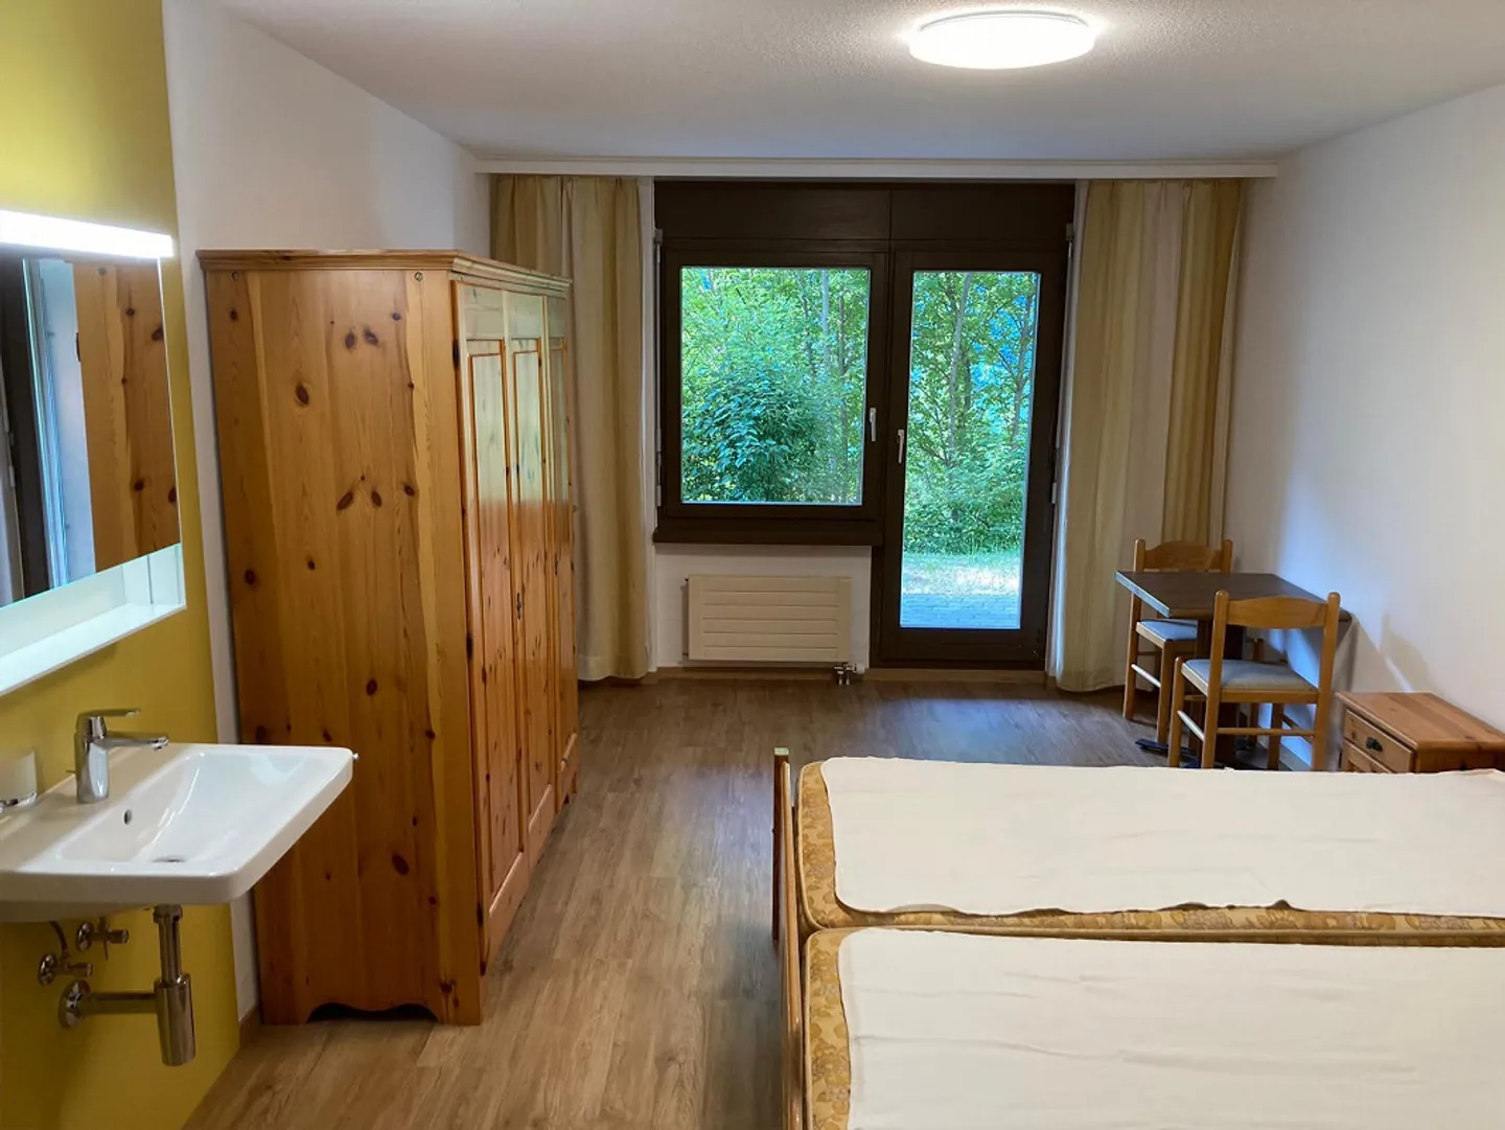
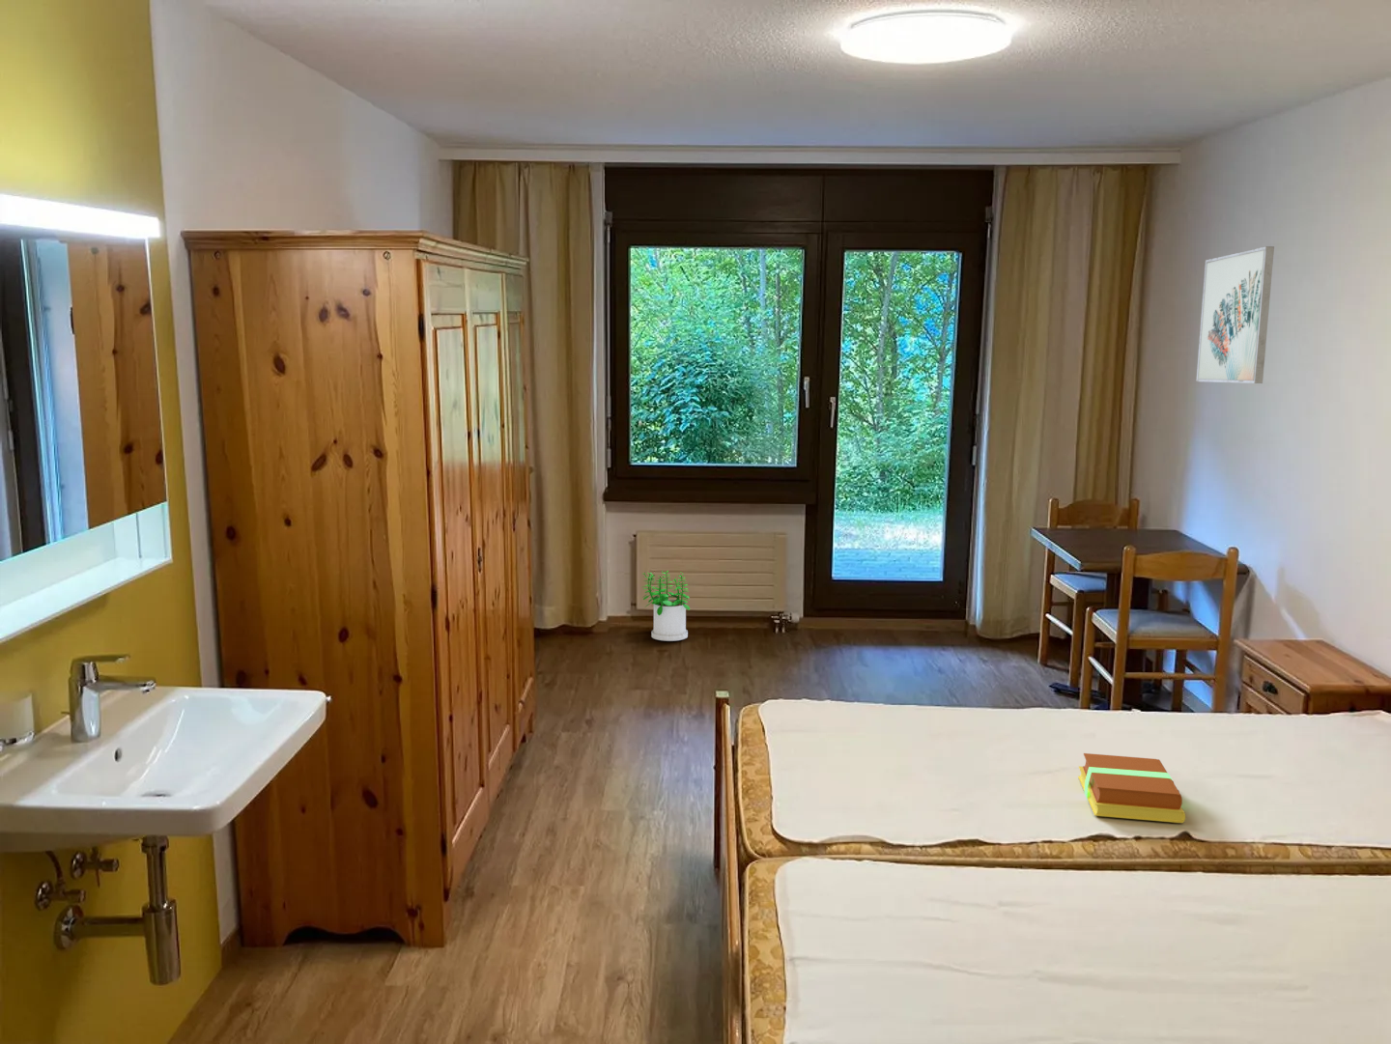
+ wall art (1232, 318)
+ potted plant (665, 603)
+ book (1129, 785)
